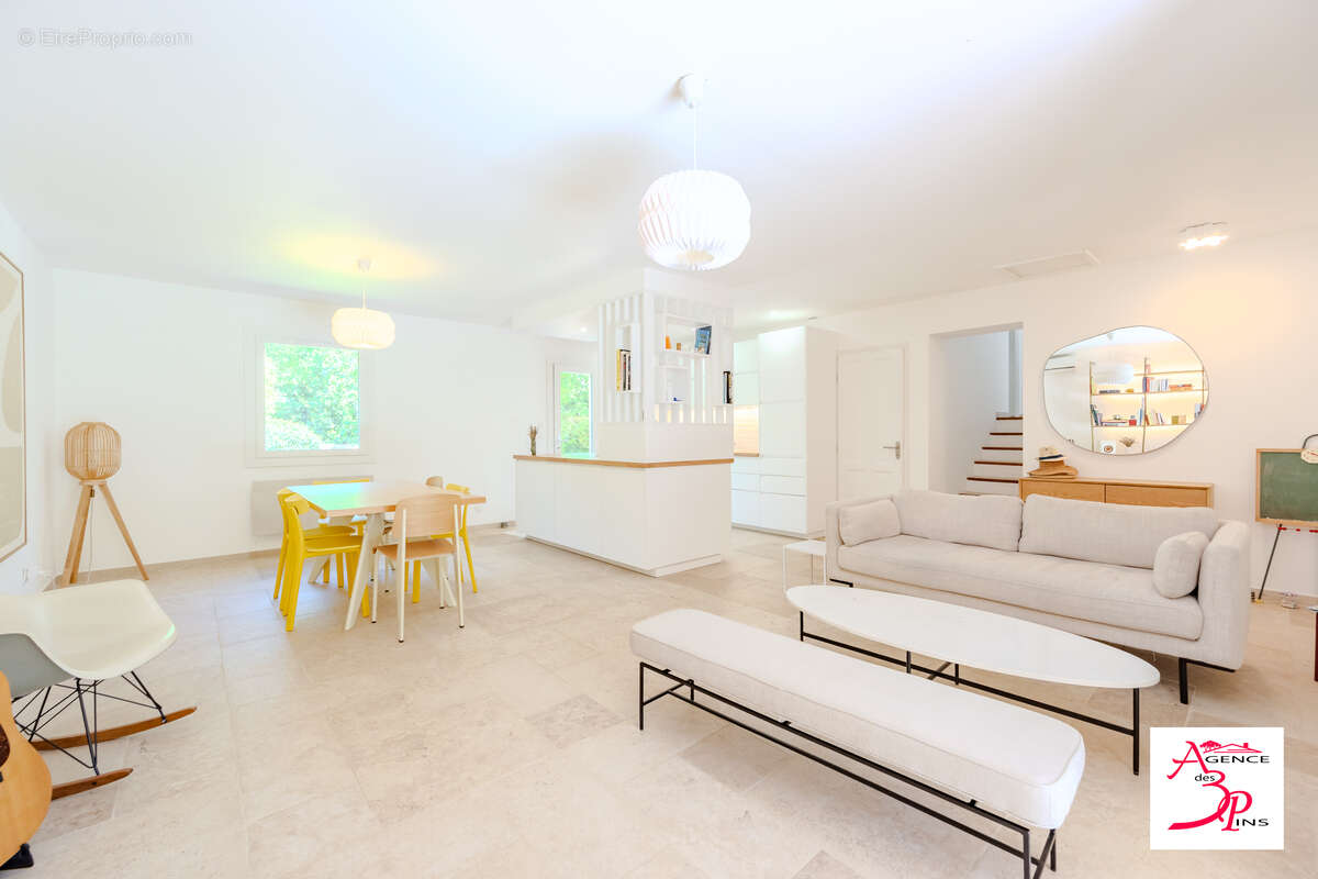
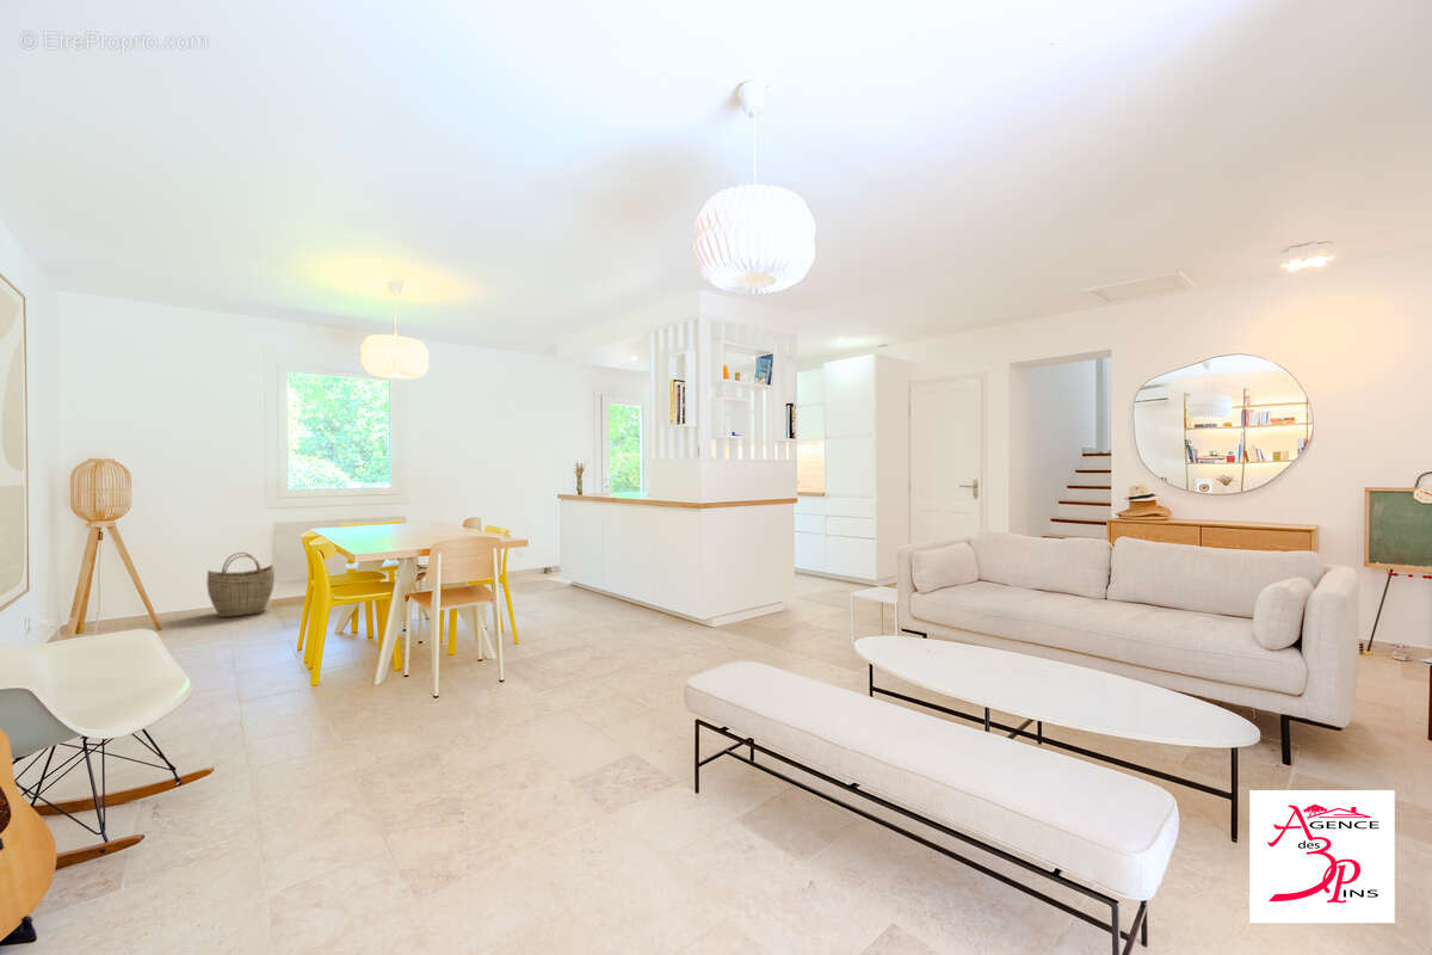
+ woven basket (241, 583)
